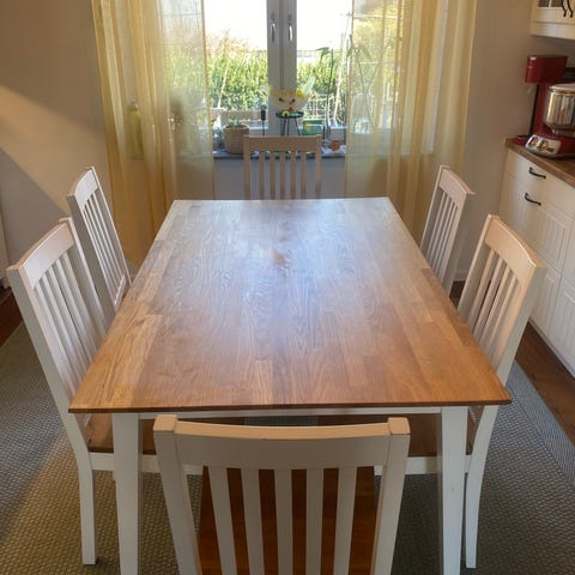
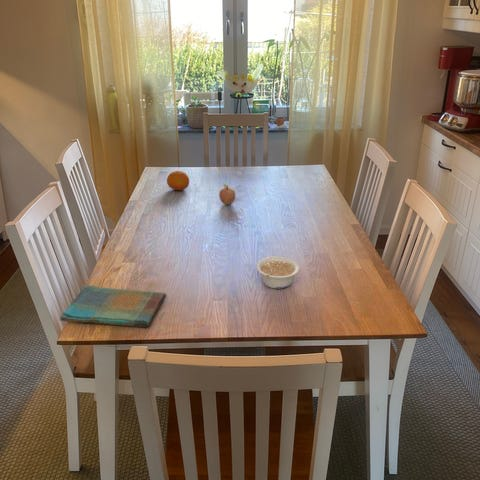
+ legume (277, 273)
+ fruit (227, 194)
+ dish towel (114, 304)
+ fruit (178, 180)
